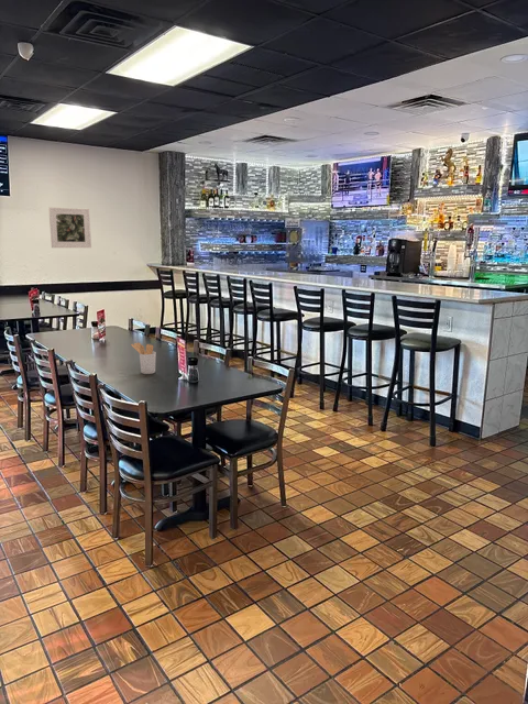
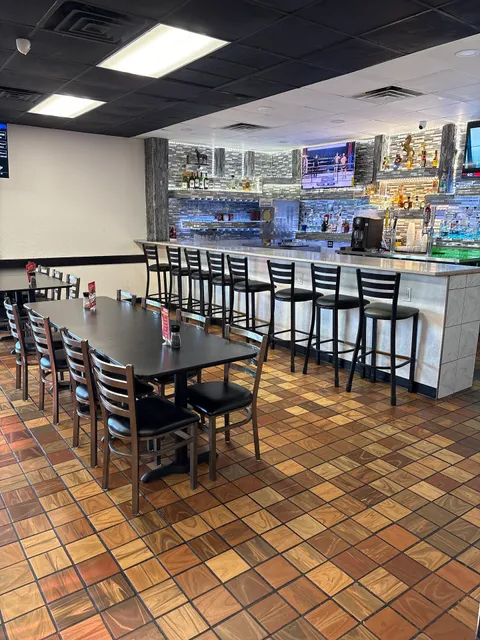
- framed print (70, 228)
- utensil holder (143, 356)
